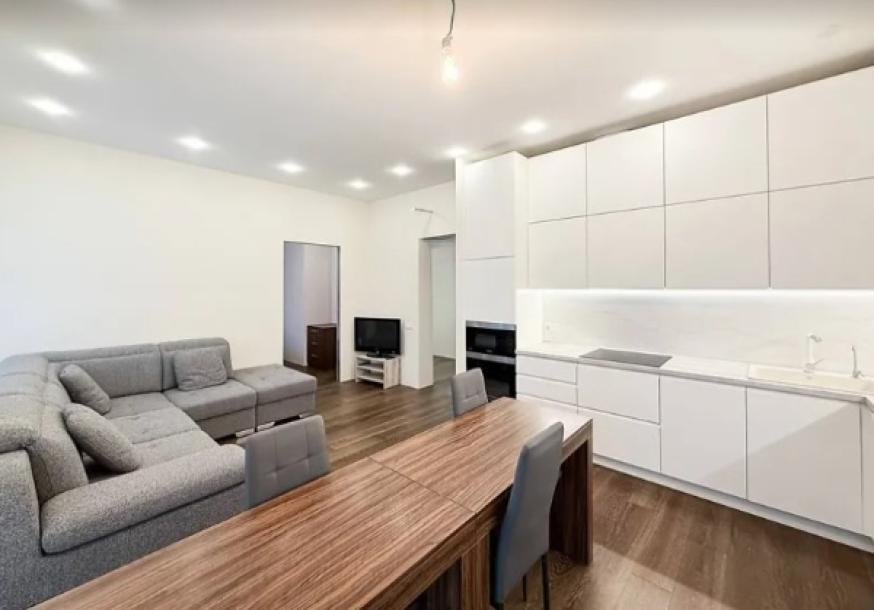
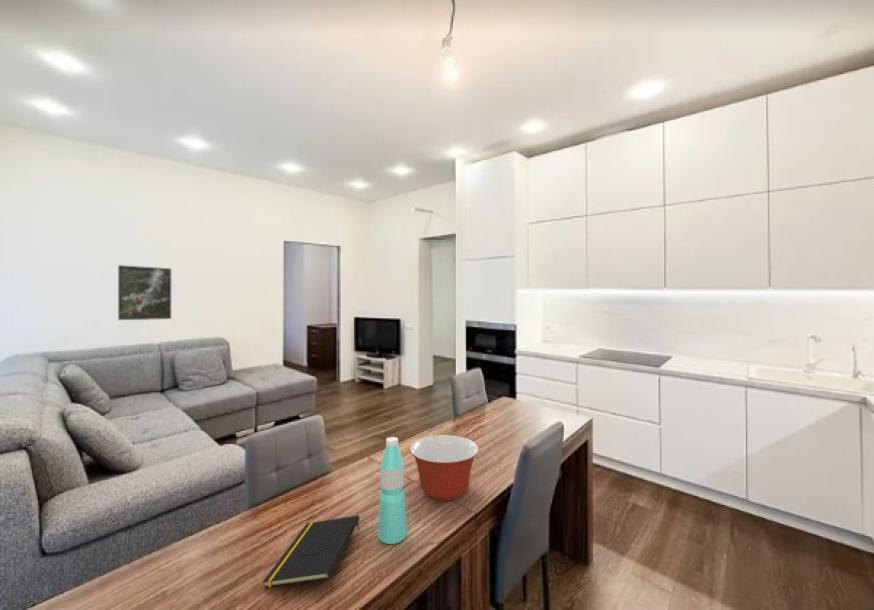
+ water bottle (392, 486)
+ notepad (316, 547)
+ mixing bowl (444, 469)
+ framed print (145, 293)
